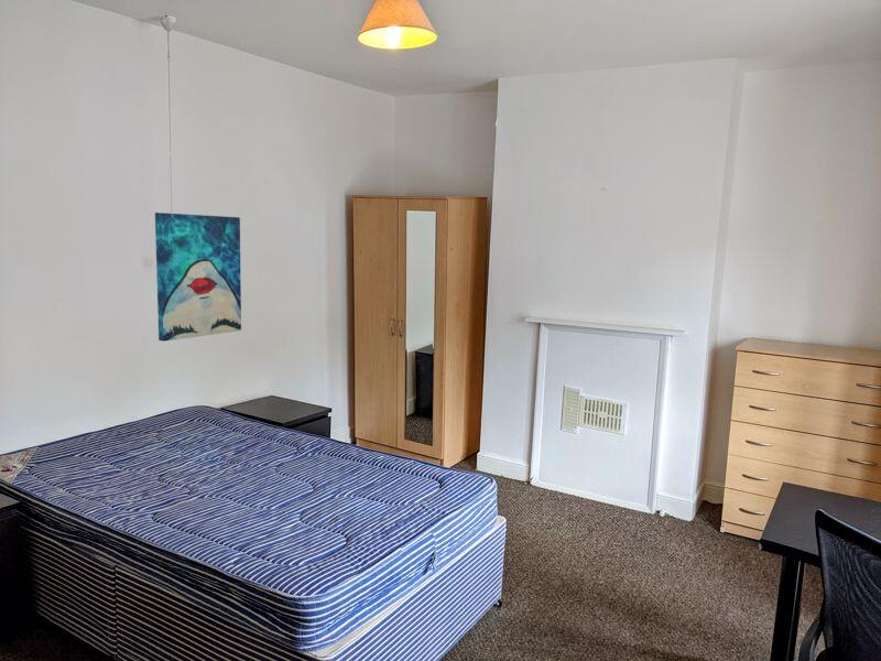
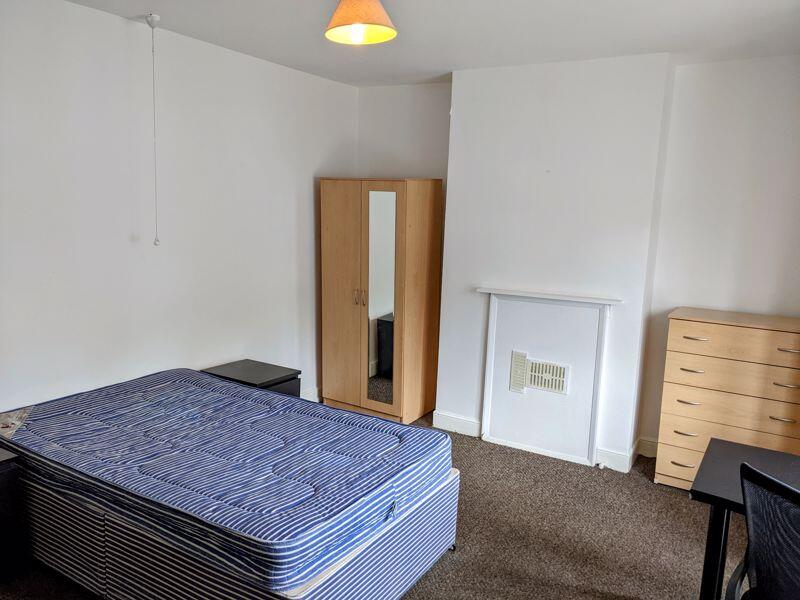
- wall art (200, 275)
